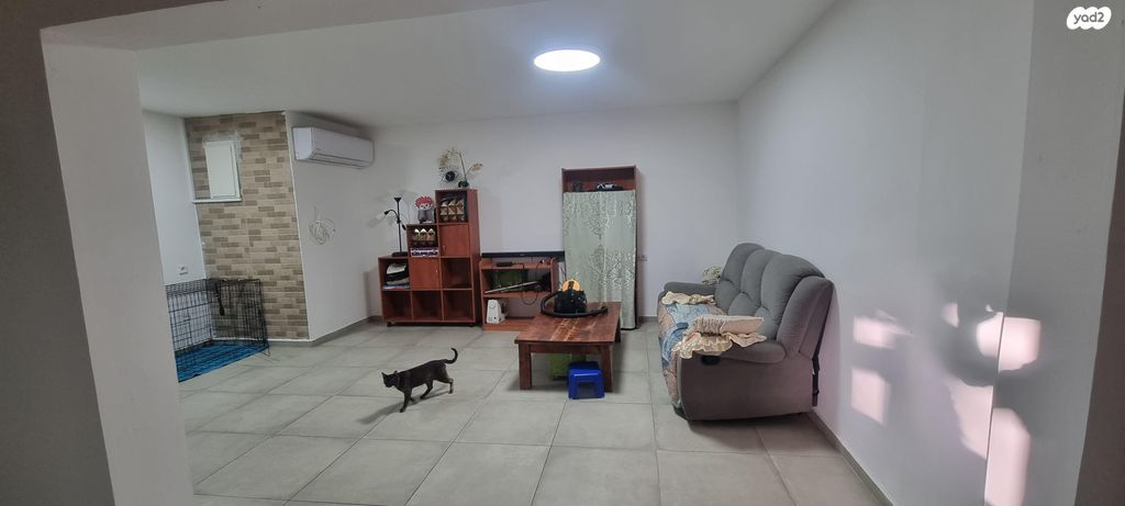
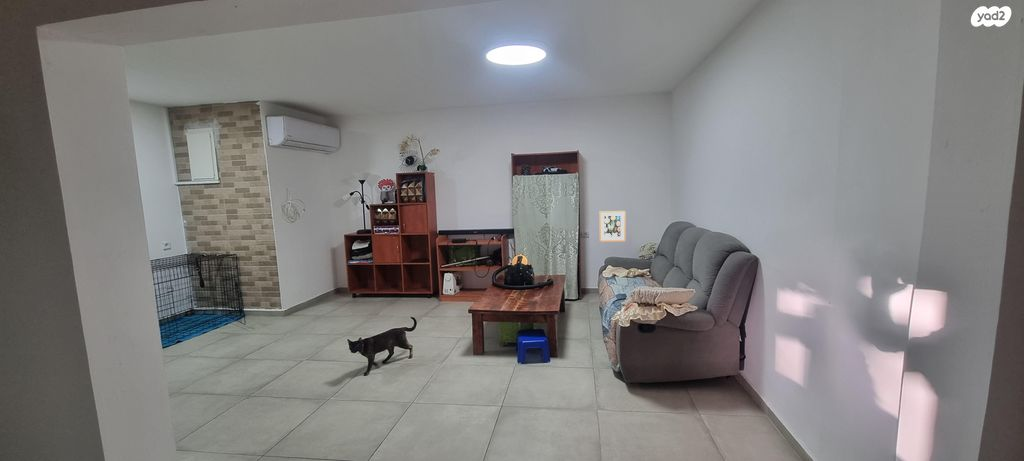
+ wall art (612, 226)
